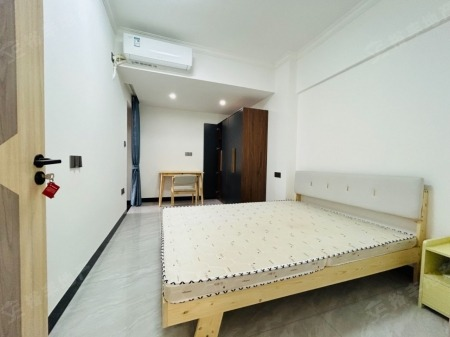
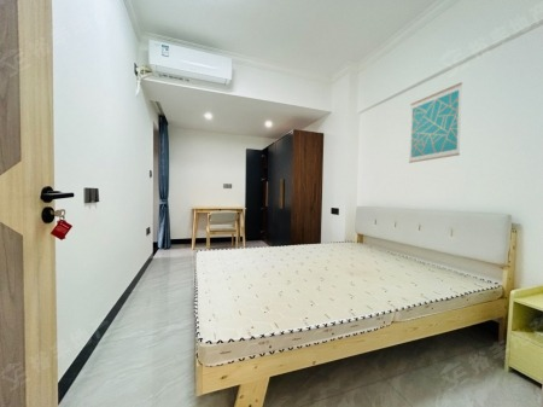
+ wall art (432, 127)
